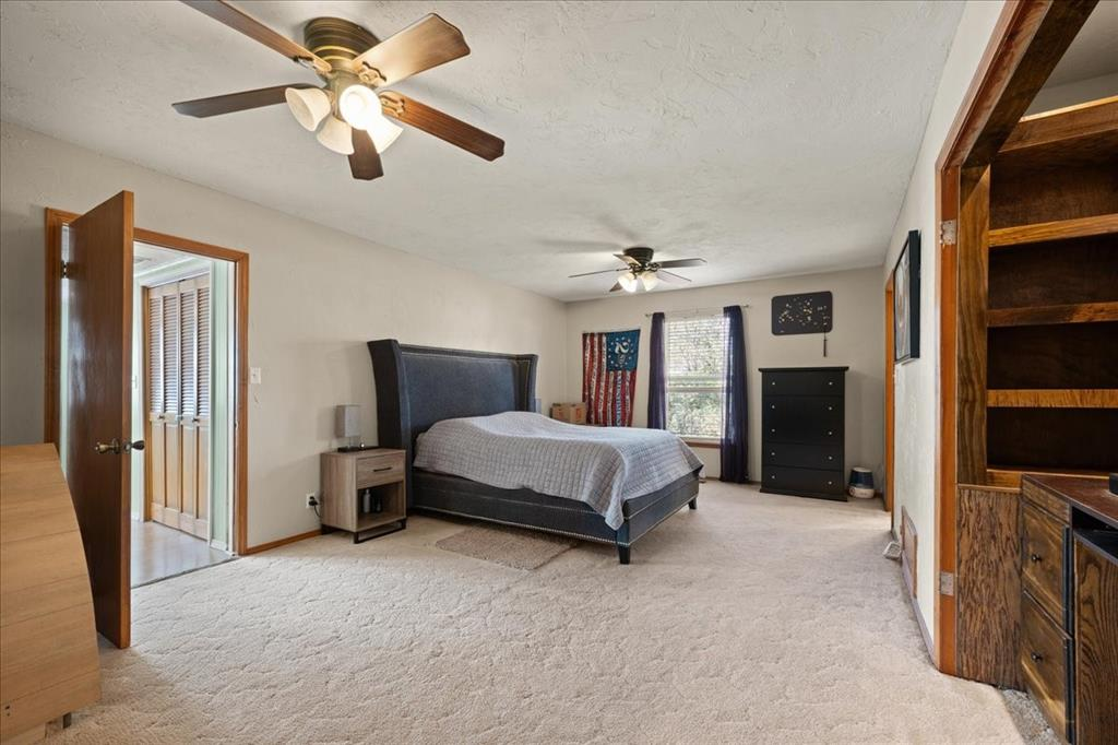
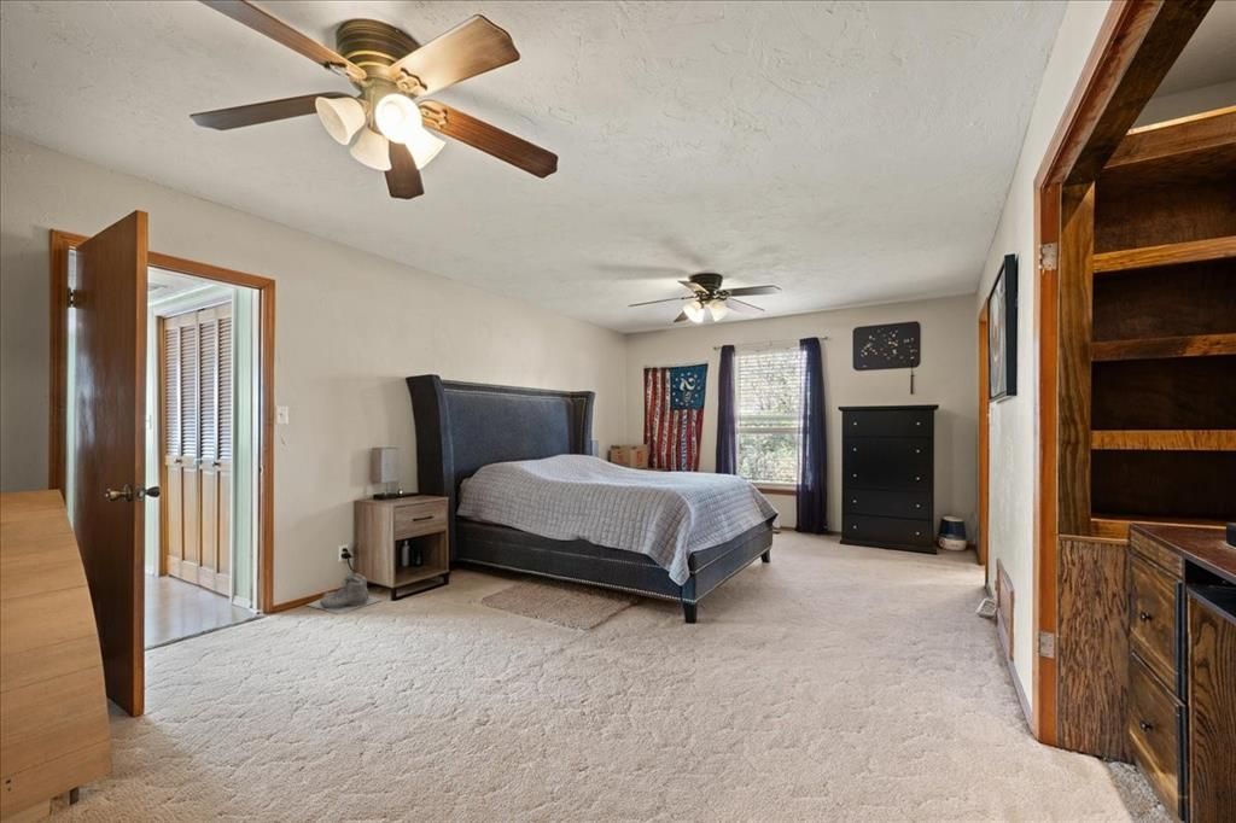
+ boots (344, 588)
